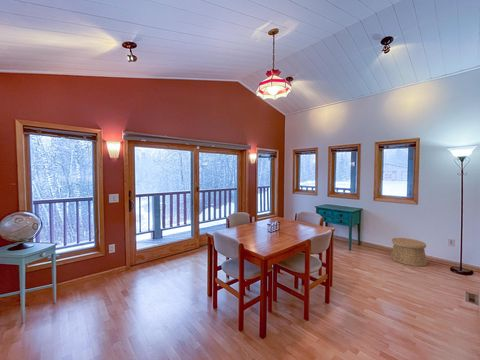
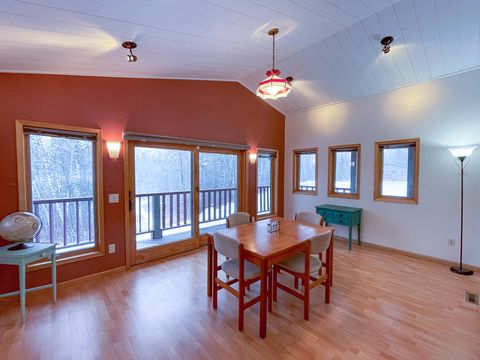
- basket (408, 251)
